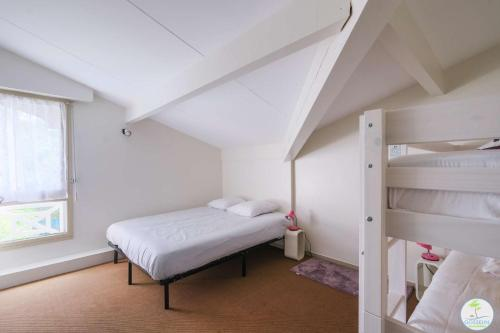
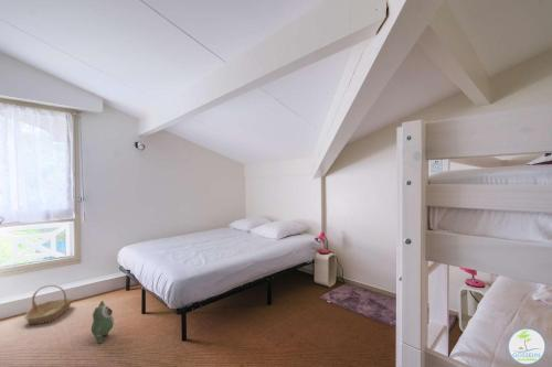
+ plush toy (103, 321)
+ basket (50, 301)
